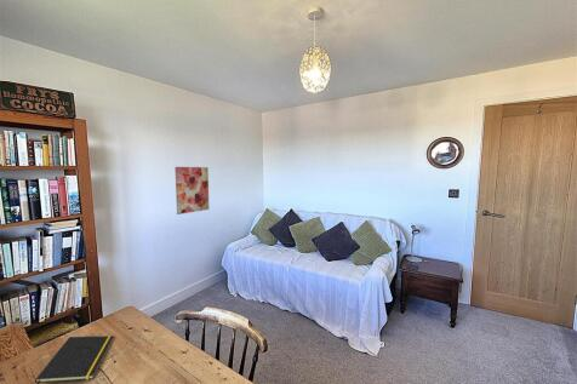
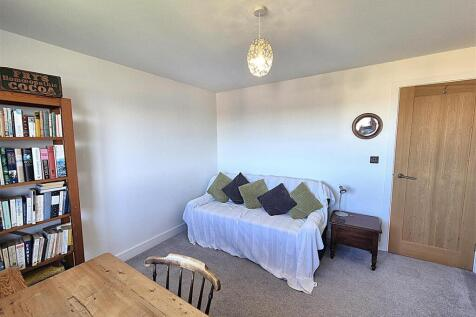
- wall art (193, 189)
- notepad (80, 356)
